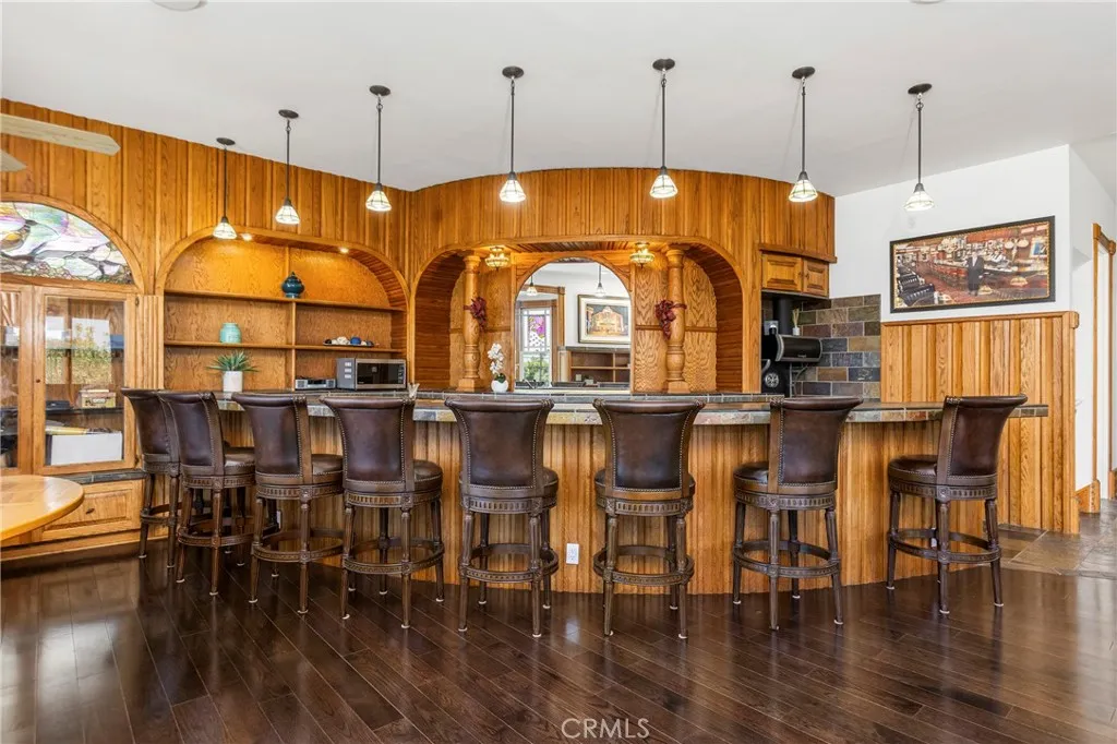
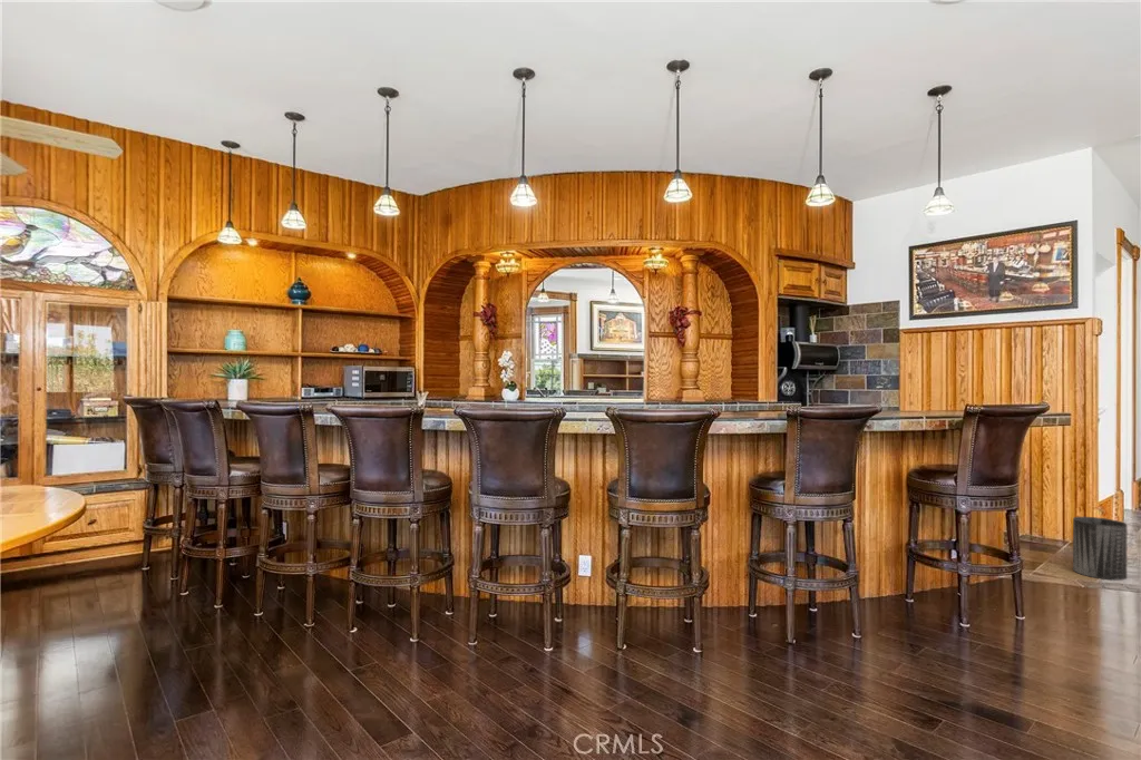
+ trash can (1099, 547)
